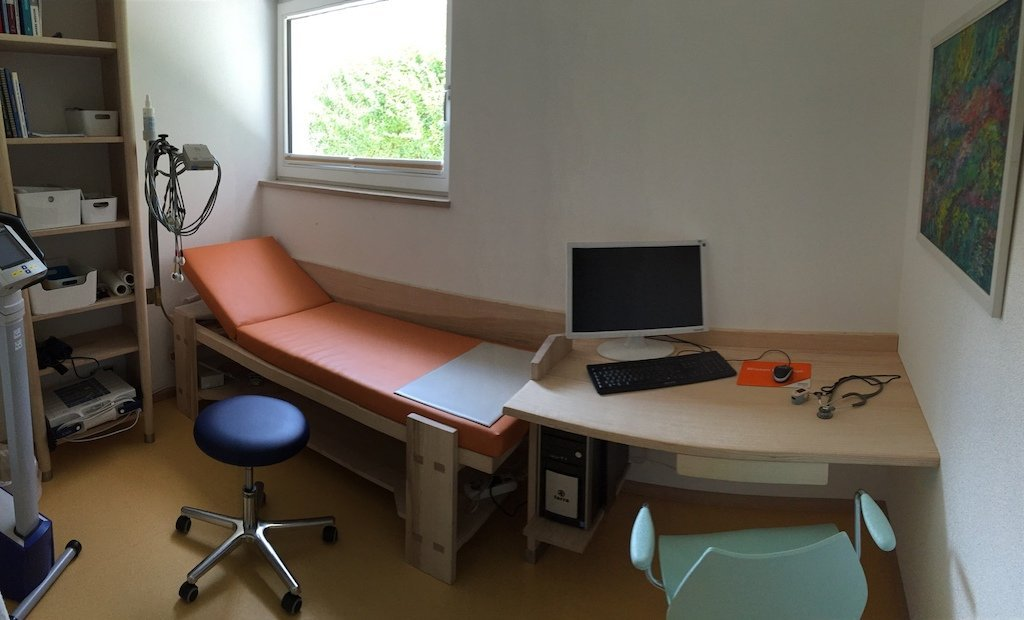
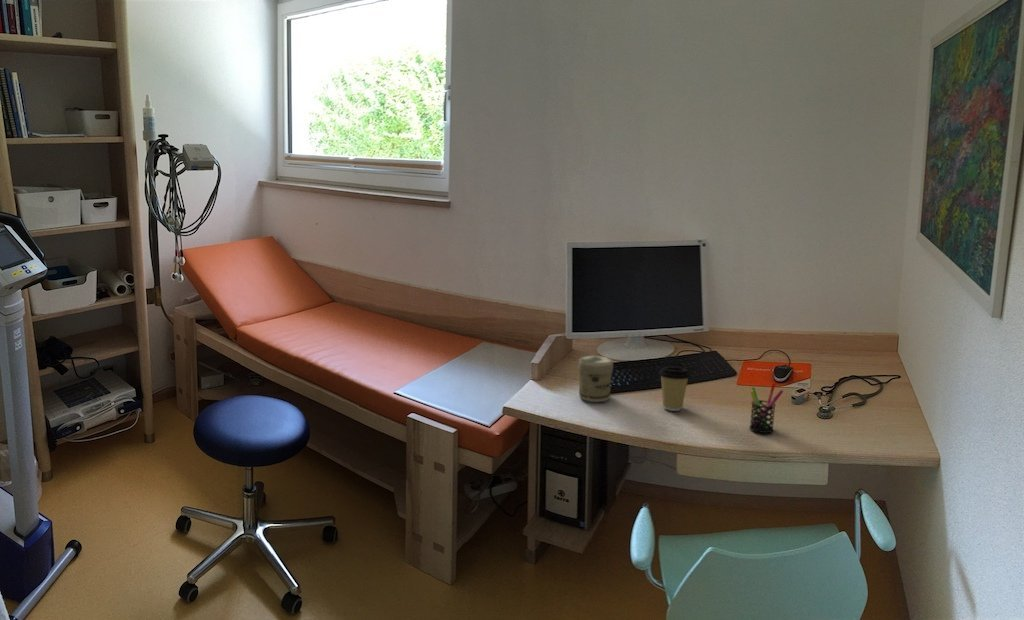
+ coffee cup (673, 388)
+ pen holder (762, 406)
+ jar (595, 378)
